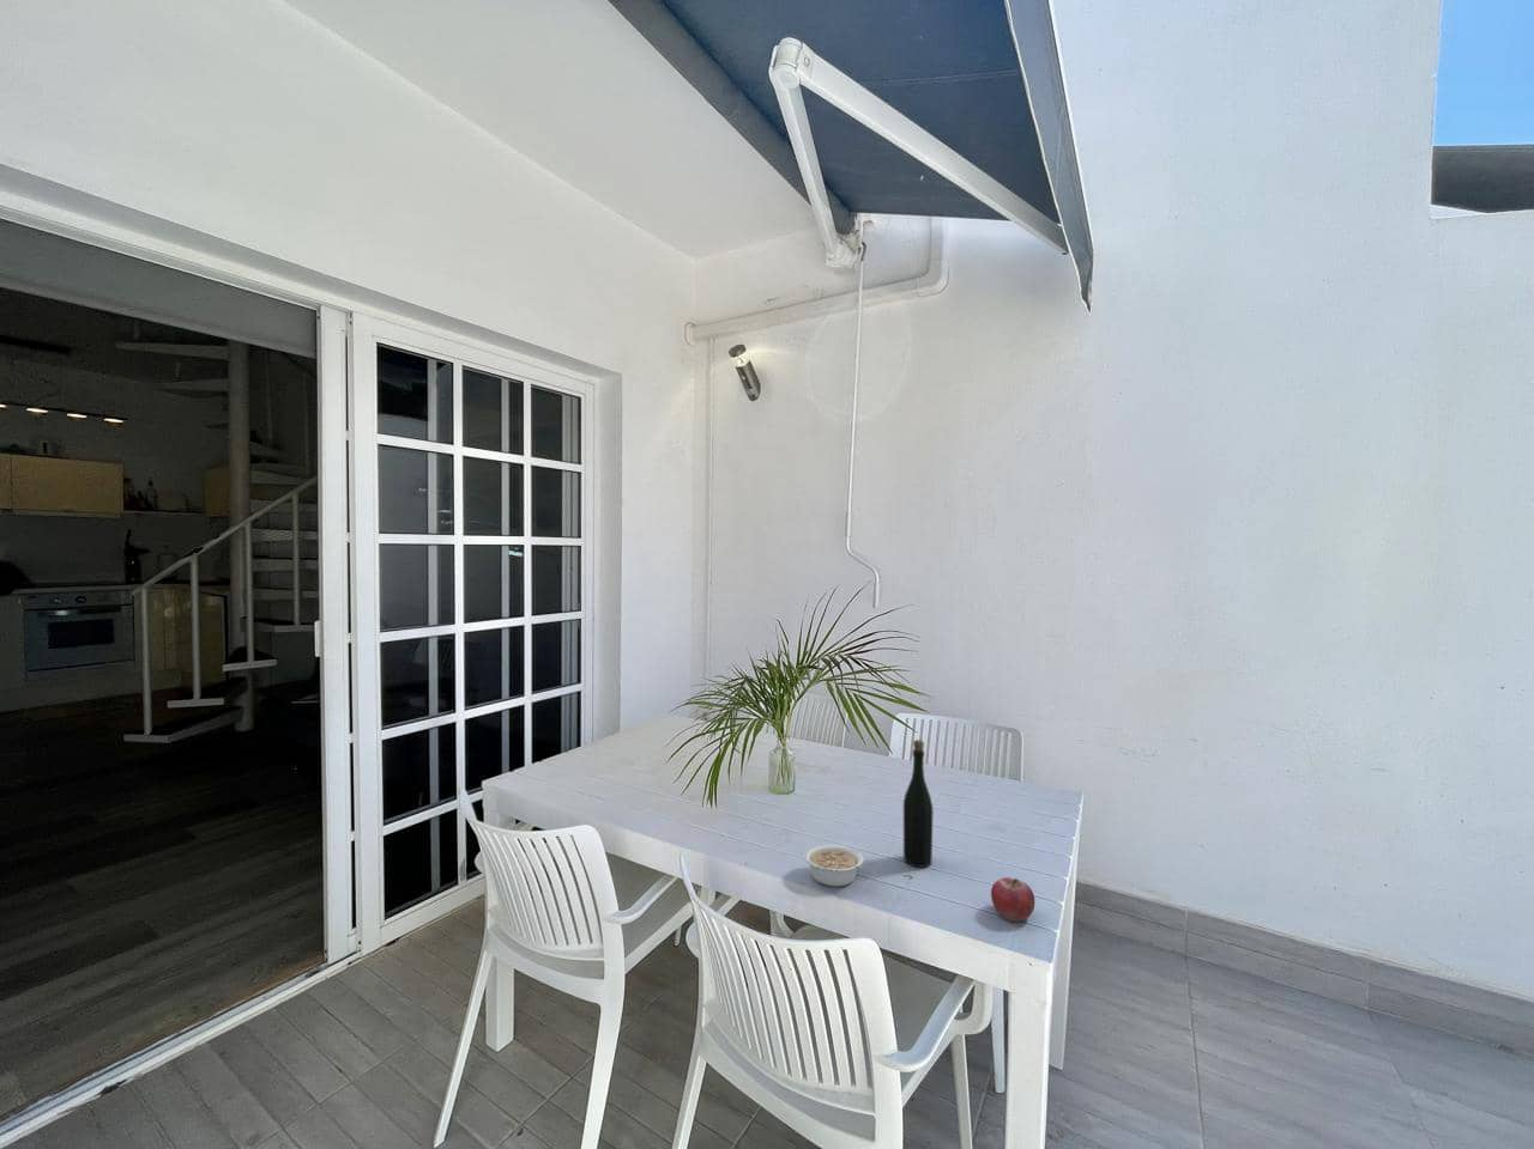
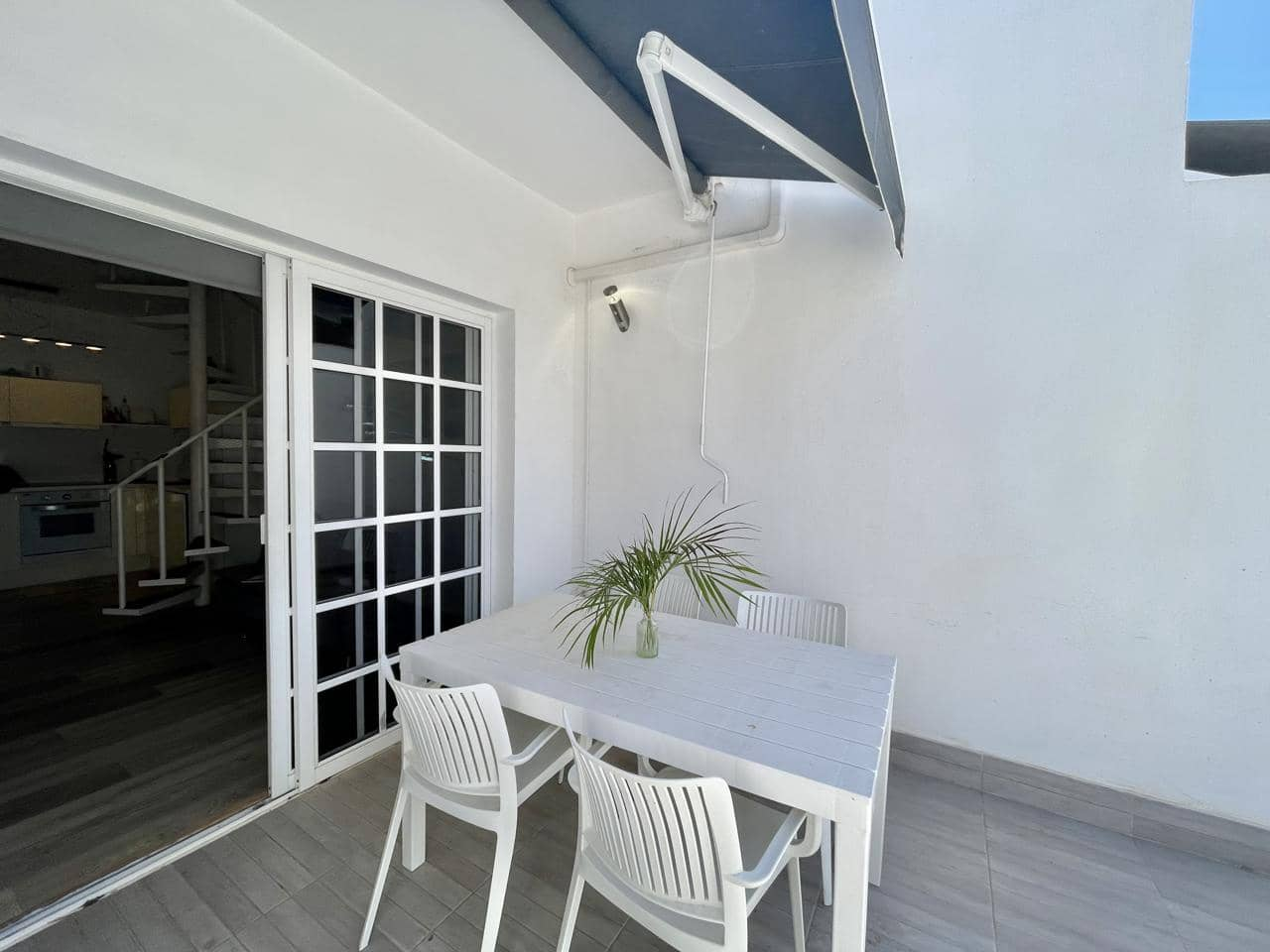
- bottle (918, 800)
- fruit (1011, 894)
- legume (836, 864)
